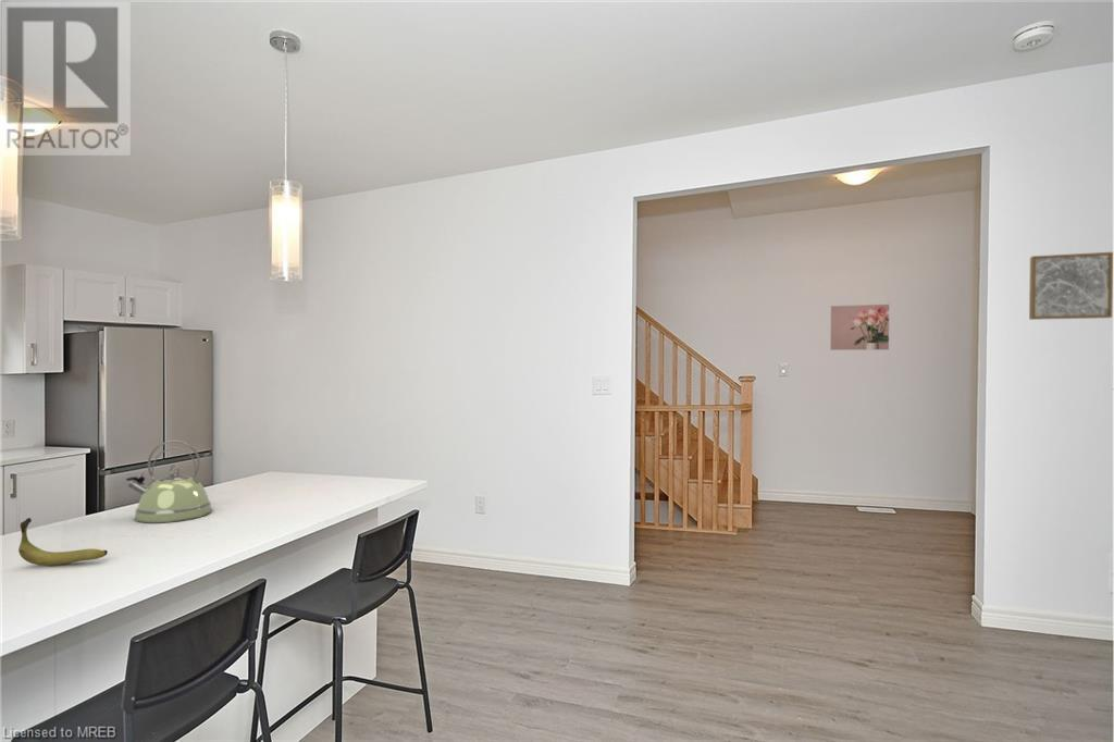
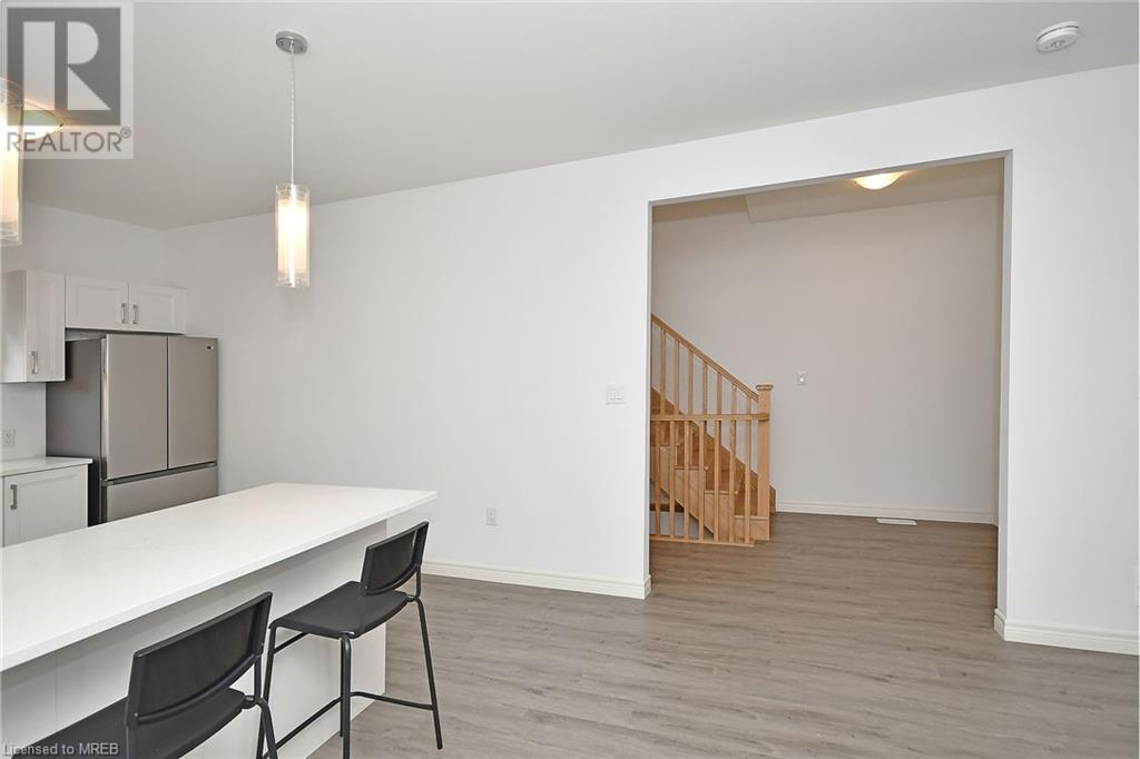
- banana (63, 552)
- kettle (169, 477)
- wall art (1069, 286)
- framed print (858, 327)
